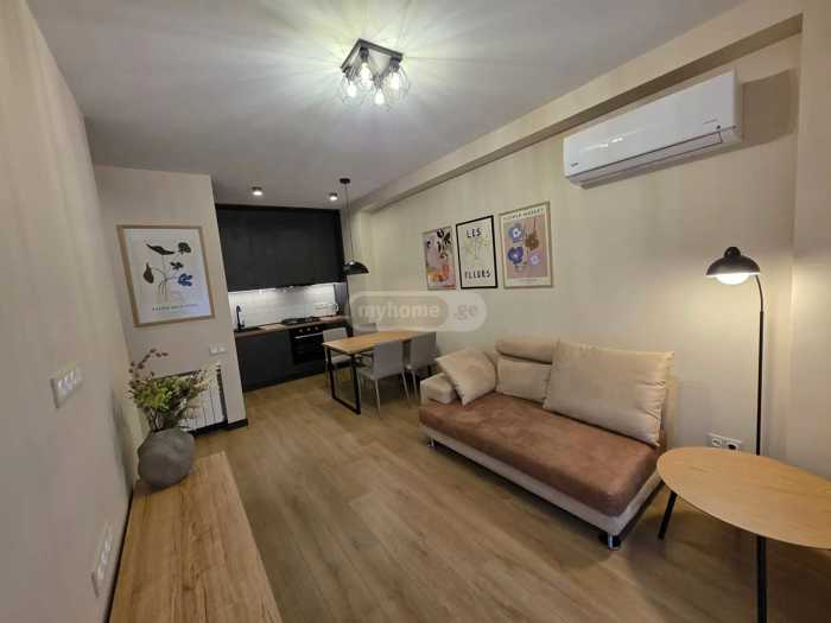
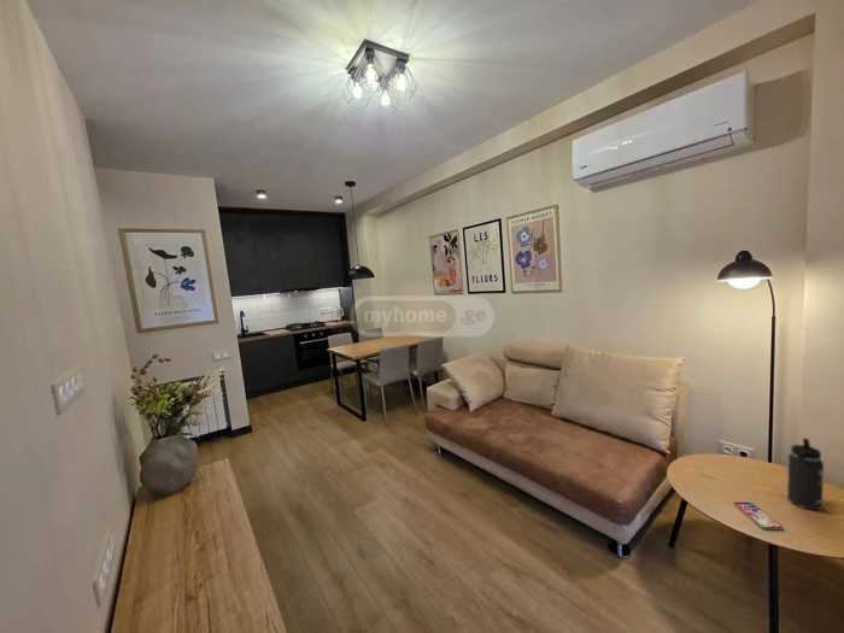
+ thermos bottle (804, 471)
+ smartphone (756, 515)
